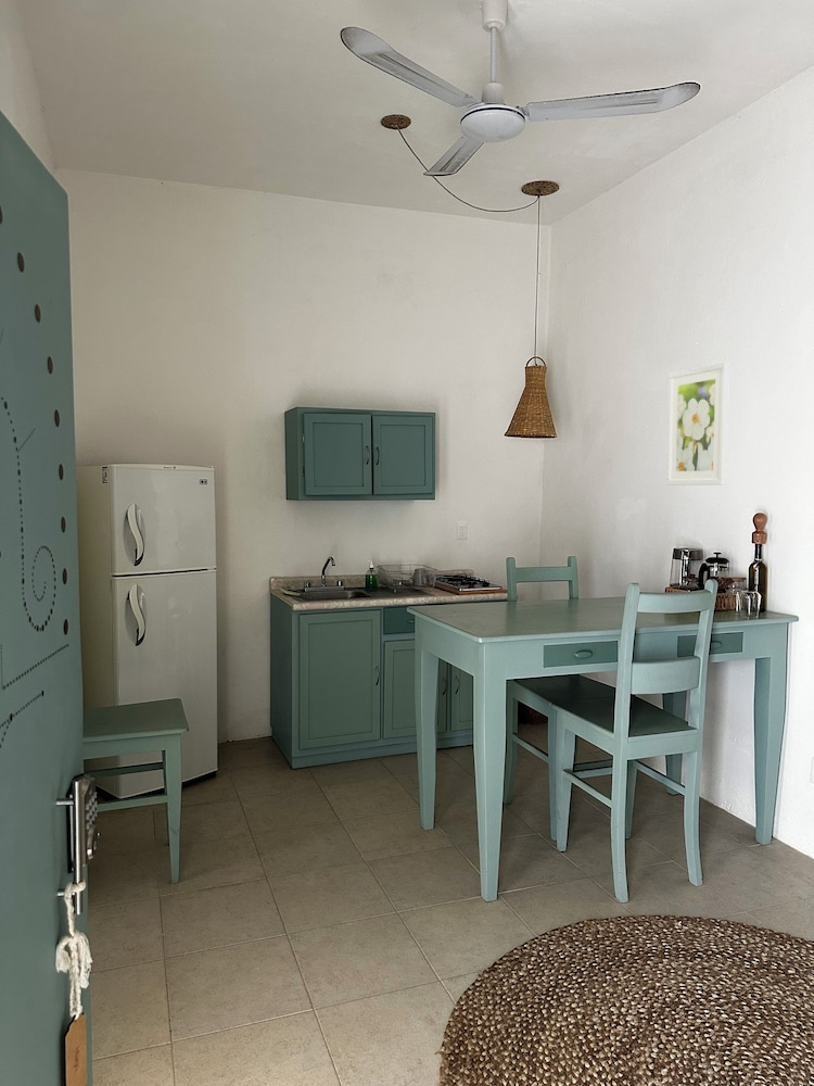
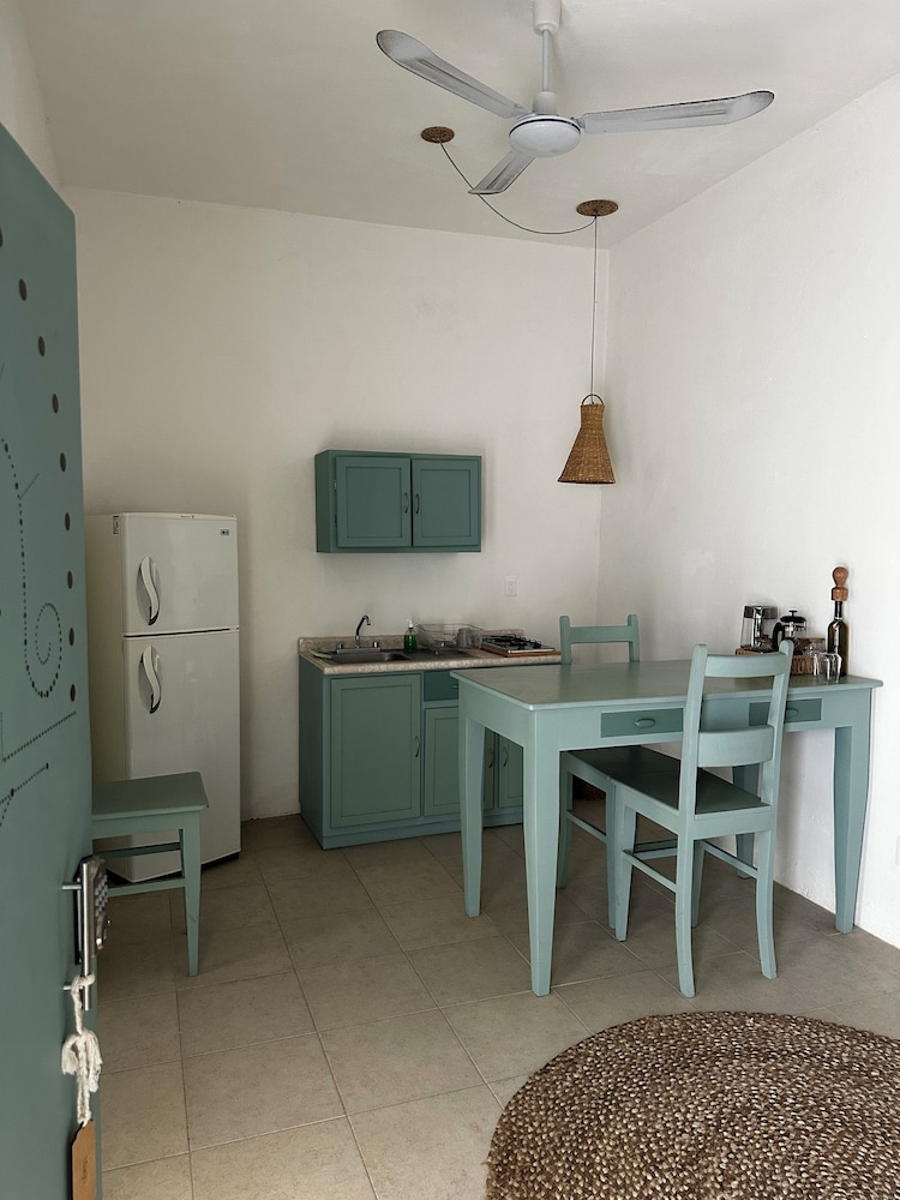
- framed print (696, 427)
